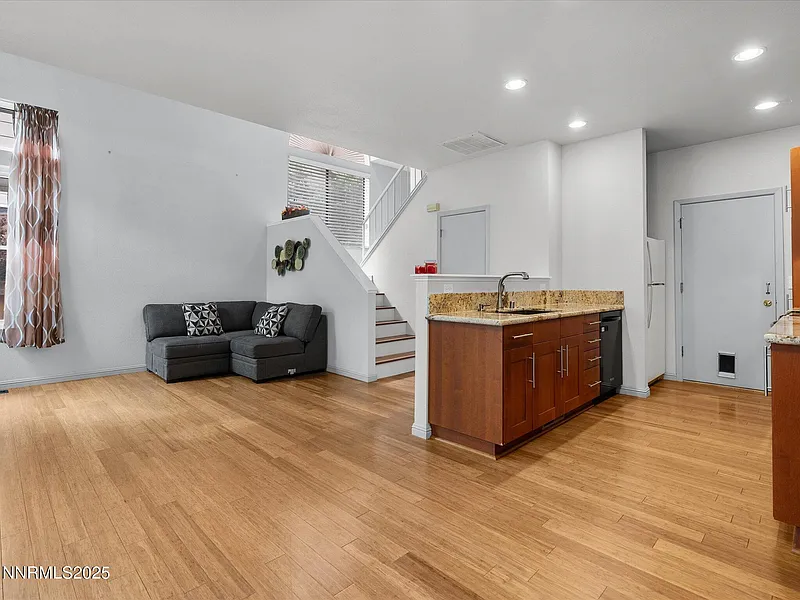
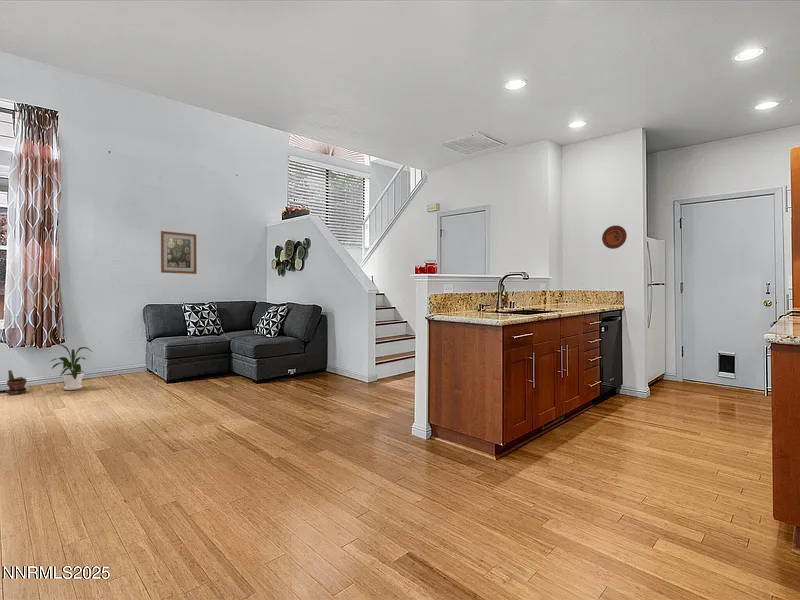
+ decorative plate (614, 237)
+ wall art (179, 253)
+ house plant (71, 366)
+ potted plant (16, 381)
